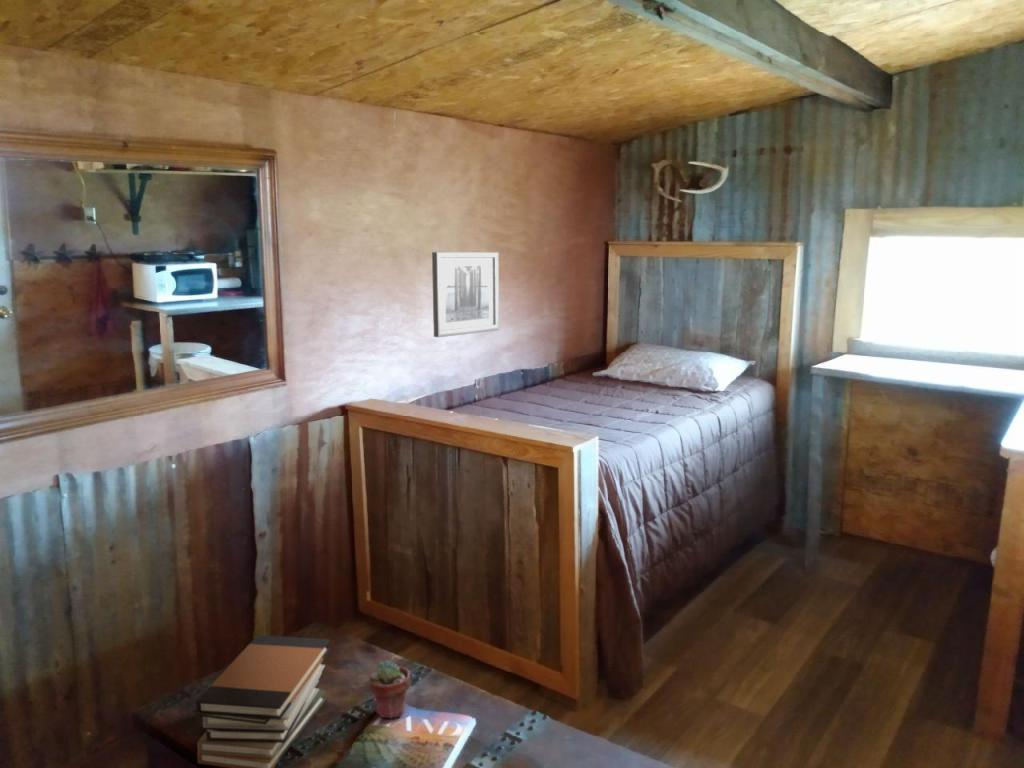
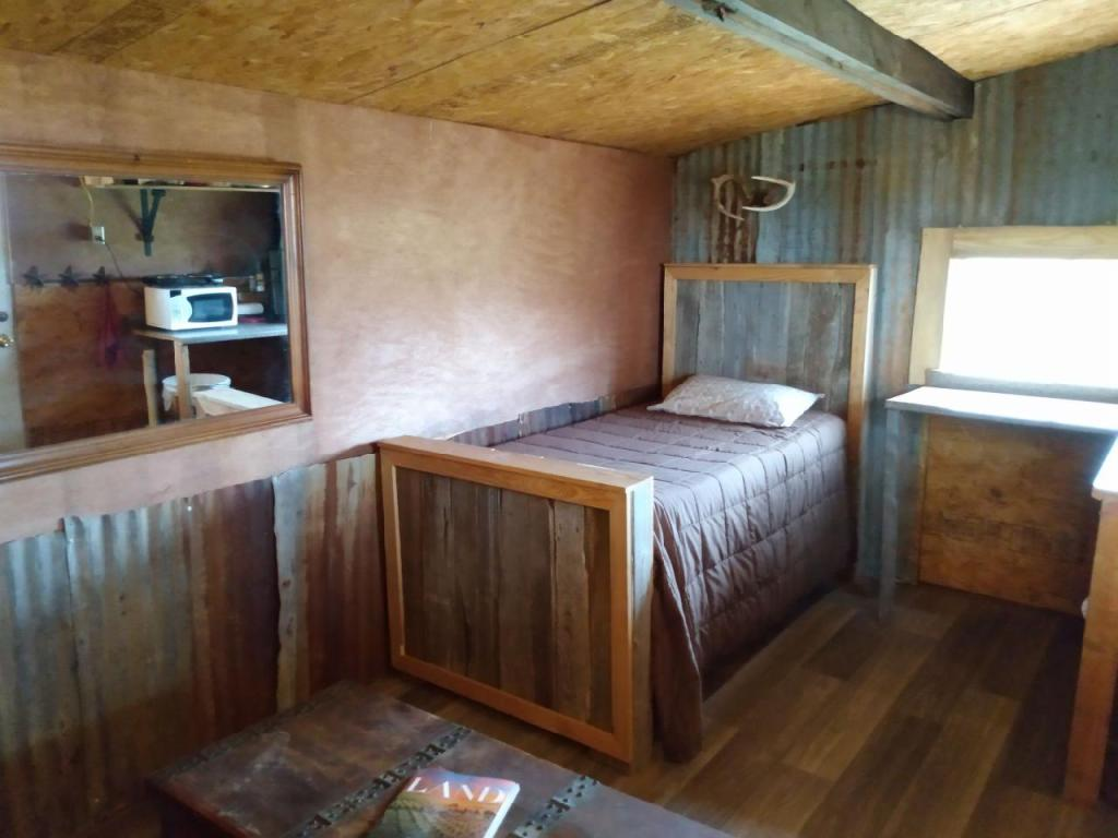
- book stack (267, 698)
- potted succulent (389, 686)
- wall art (467, 293)
